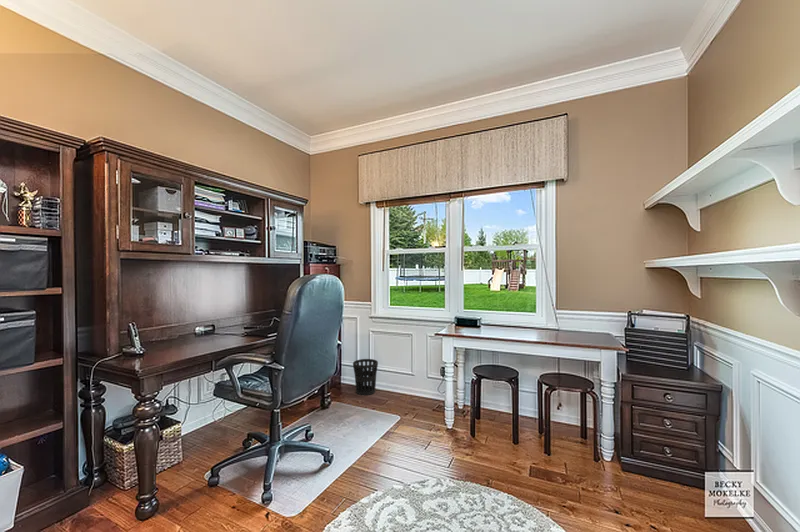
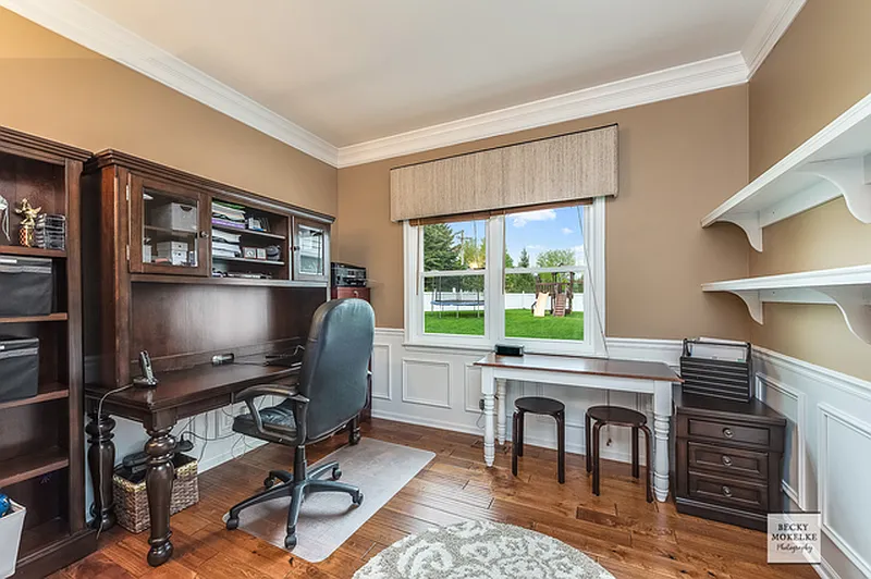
- wastebasket (365, 376)
